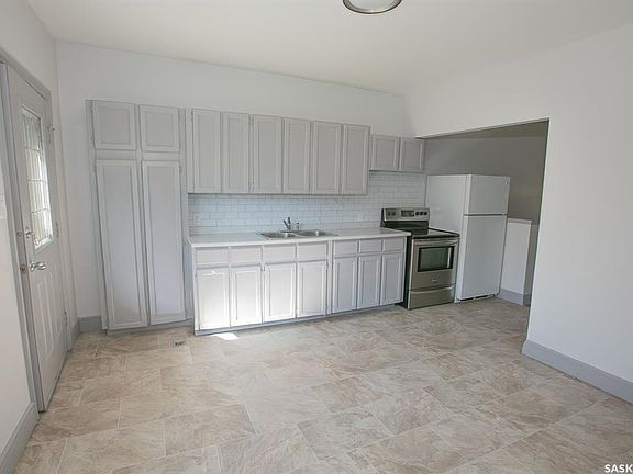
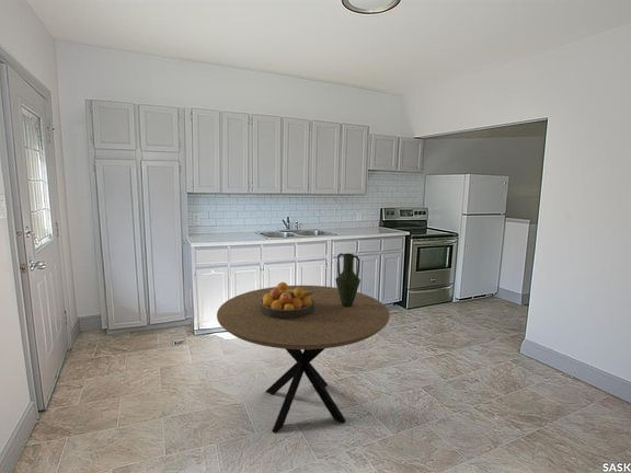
+ dining table (302, 357)
+ fruit bowl (287, 297)
+ vase (347, 279)
